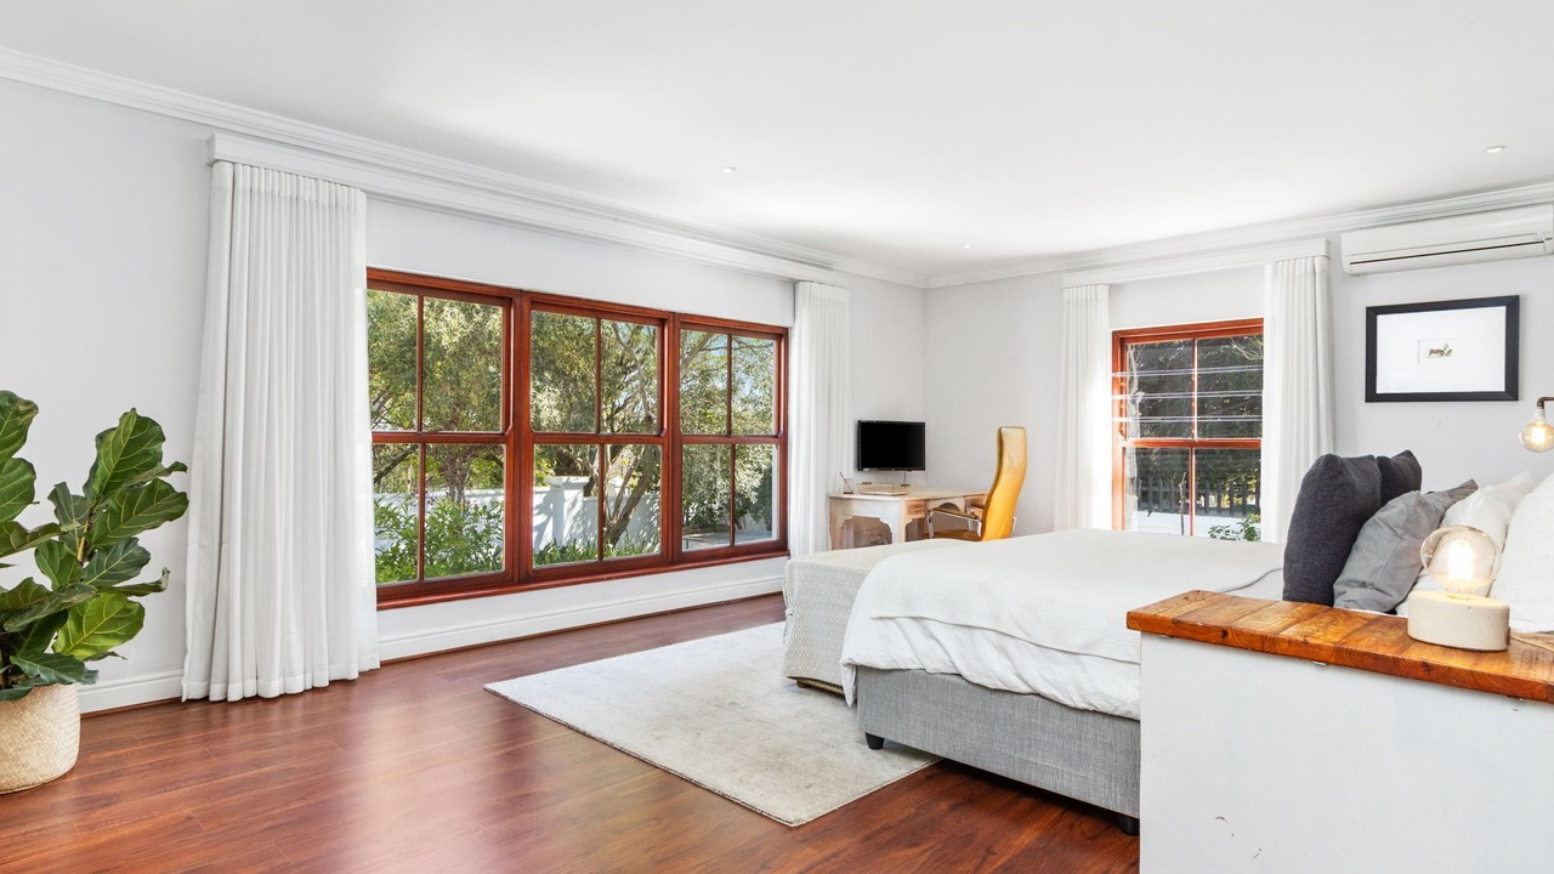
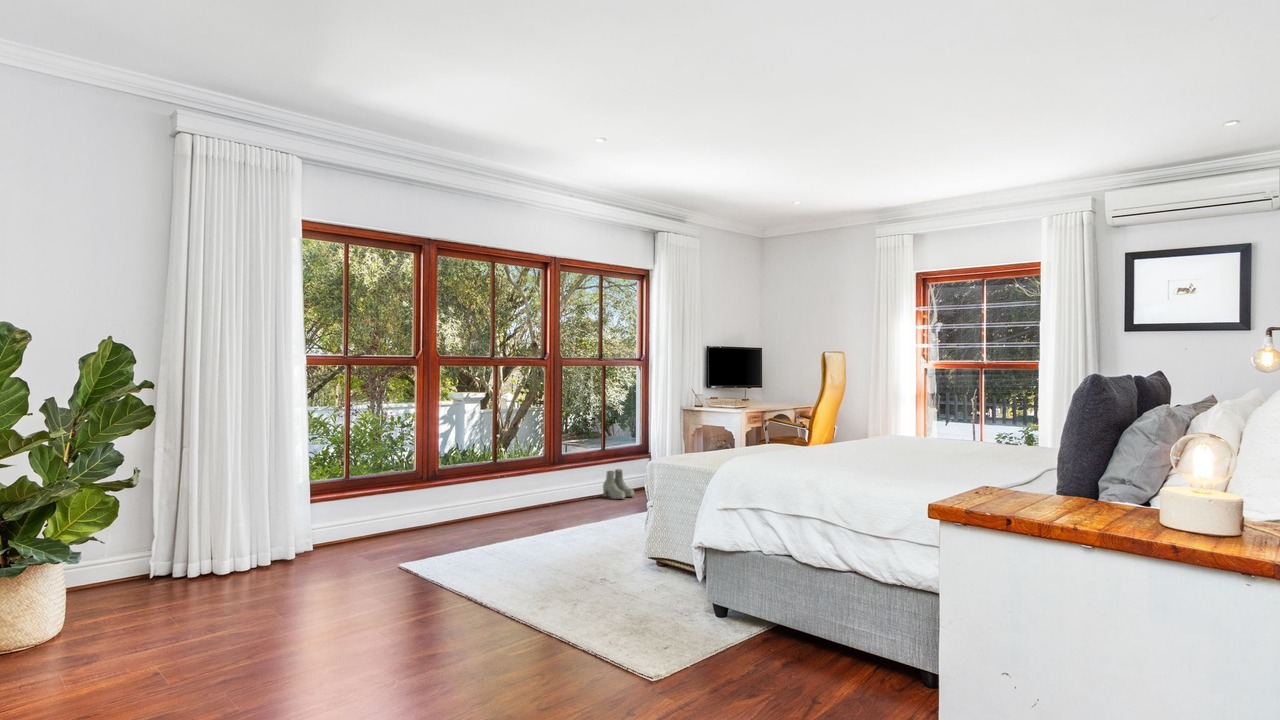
+ boots (618, 483)
